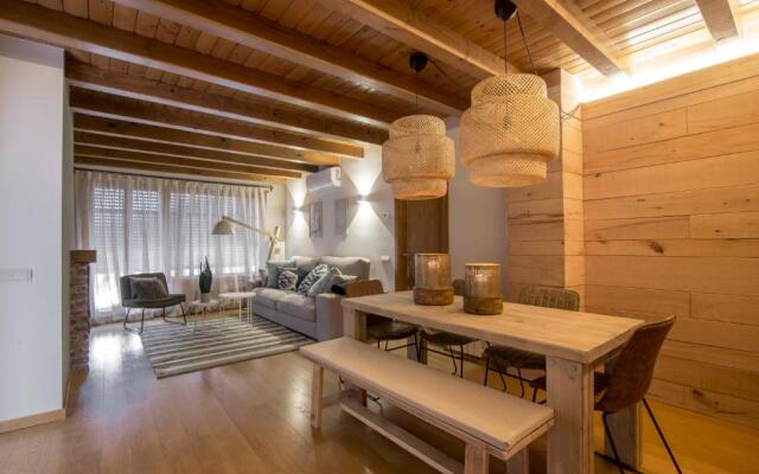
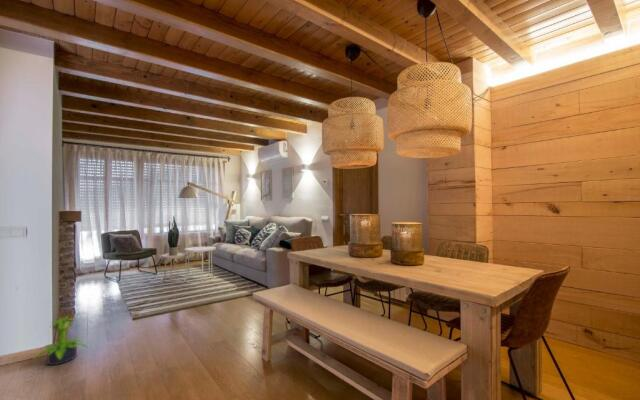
+ potted plant (61, 338)
